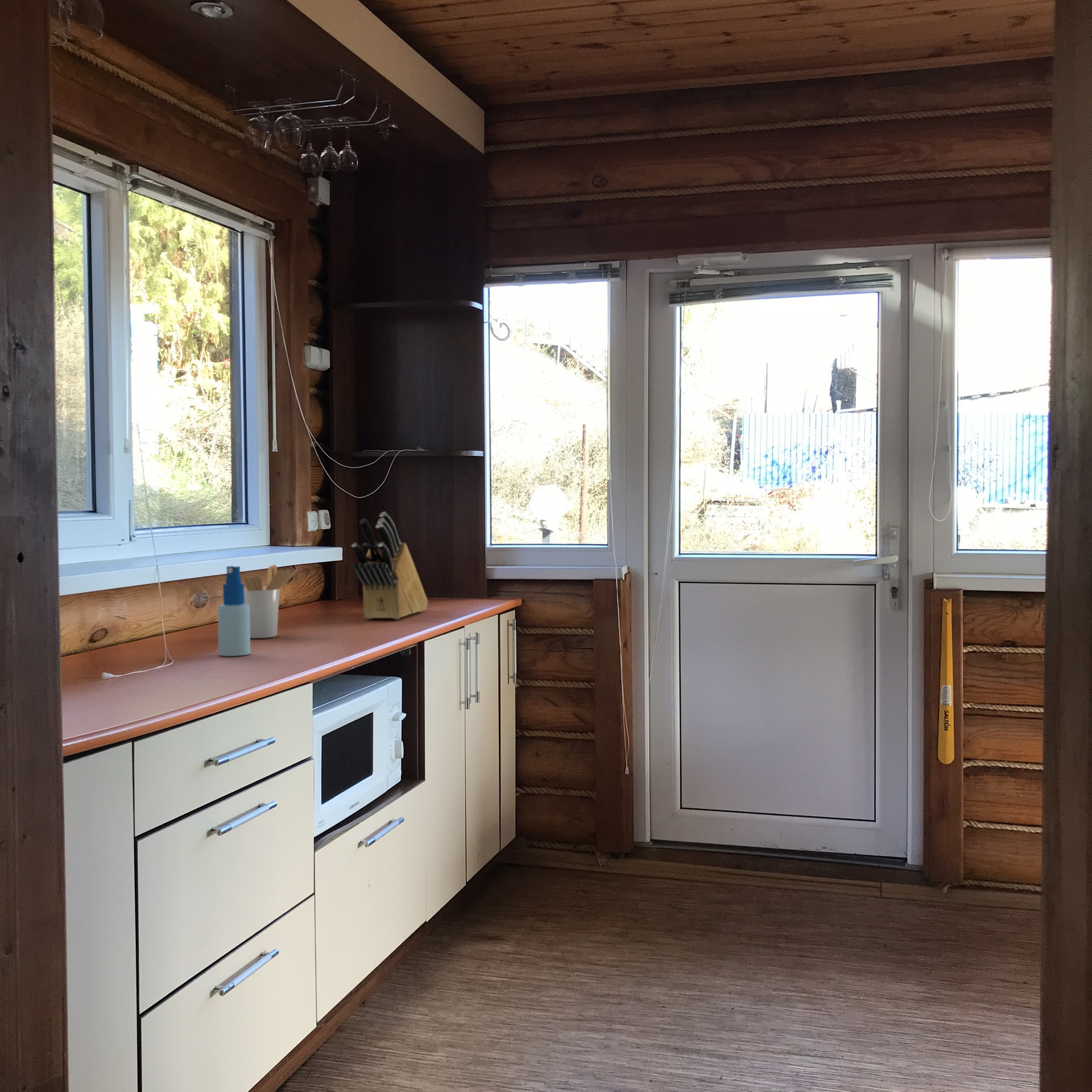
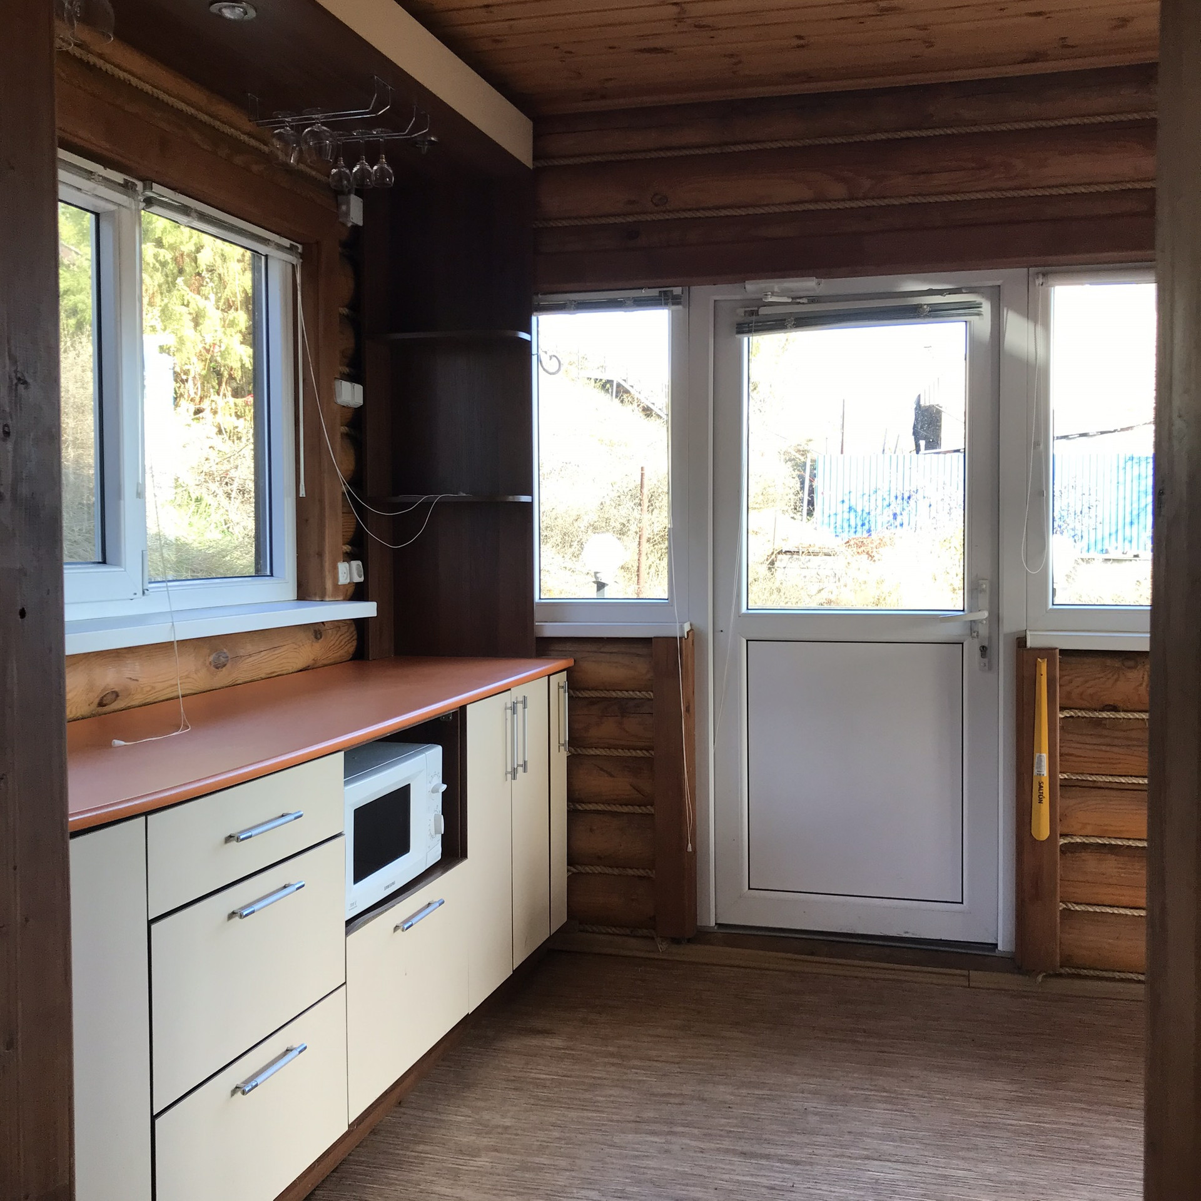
- utensil holder (268, 601)
- knife block (390, 564)
- spray bottle (234, 610)
